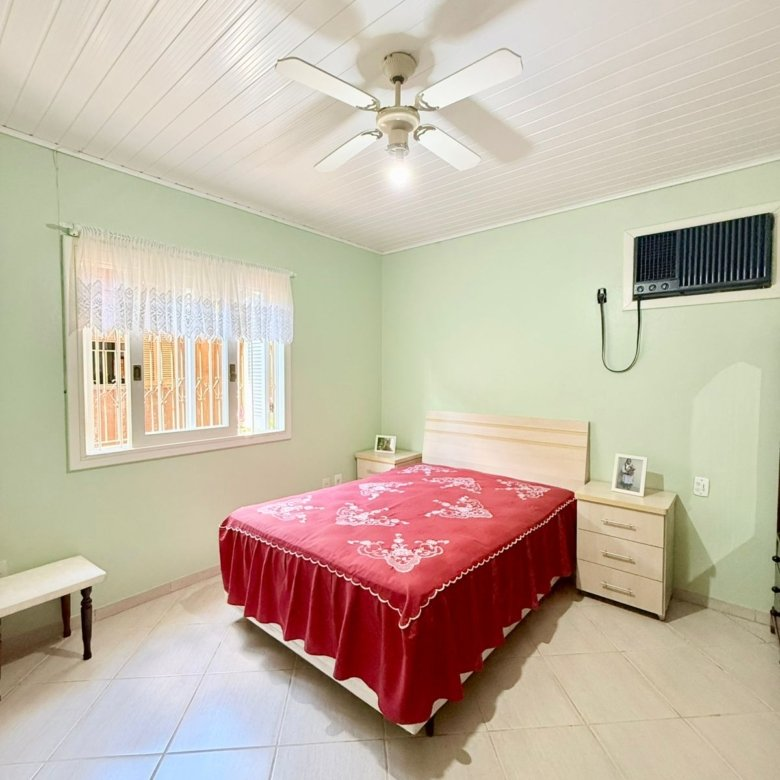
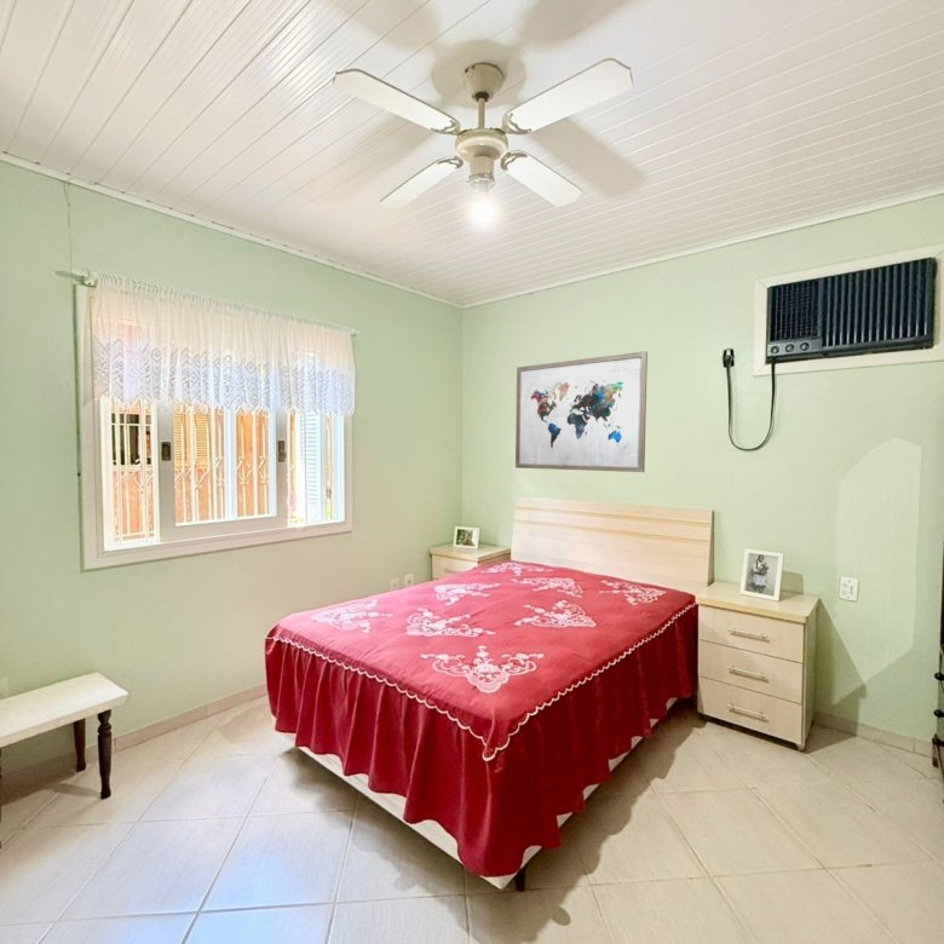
+ wall art (575, 415)
